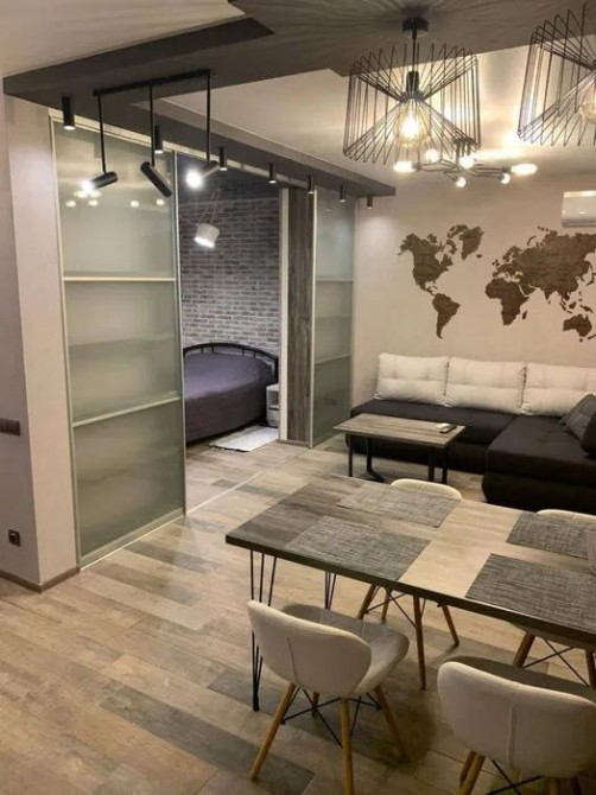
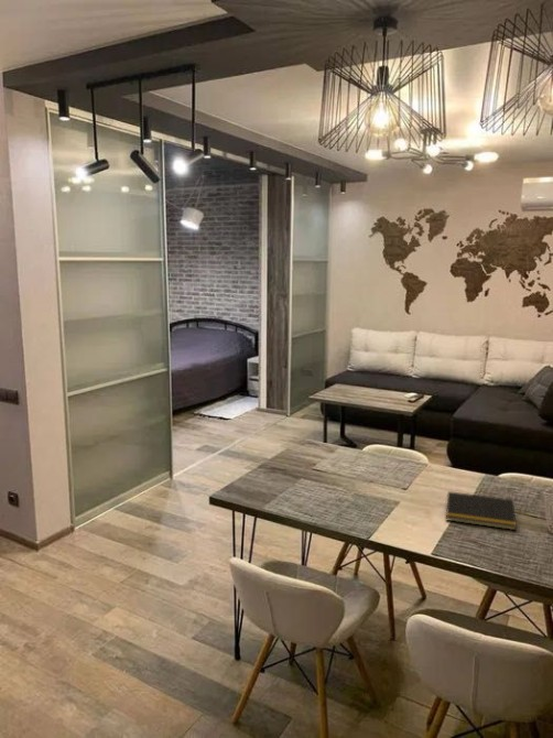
+ notepad (479, 509)
